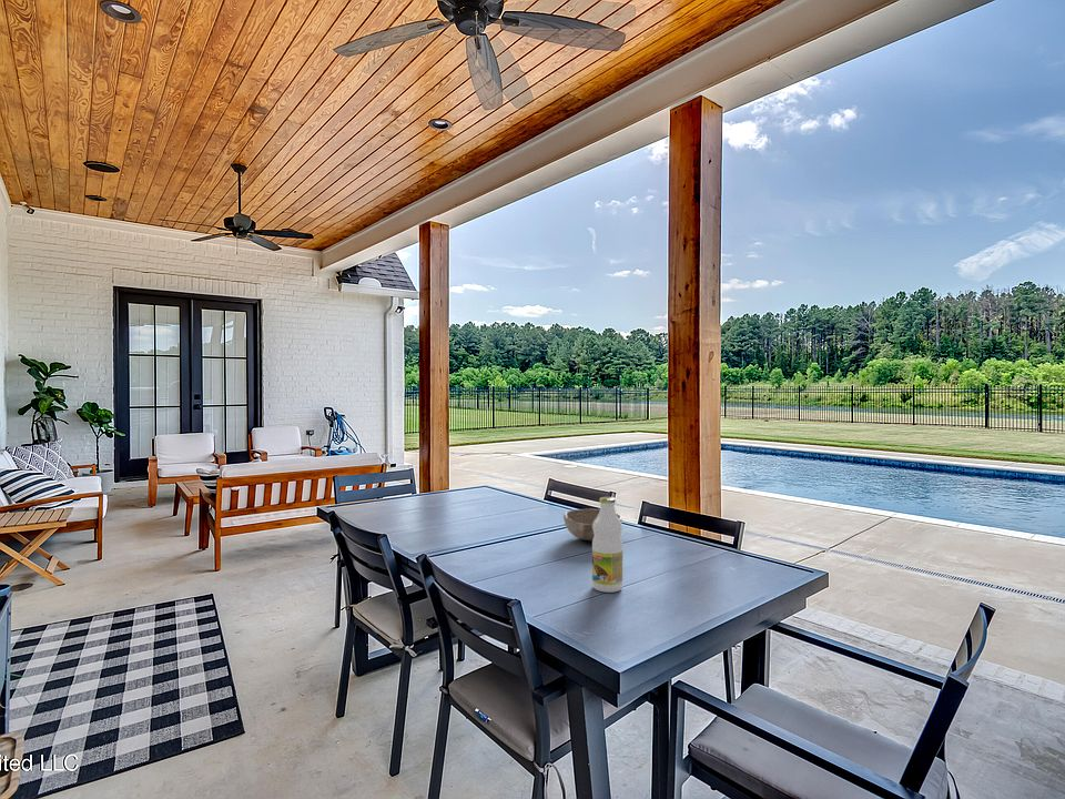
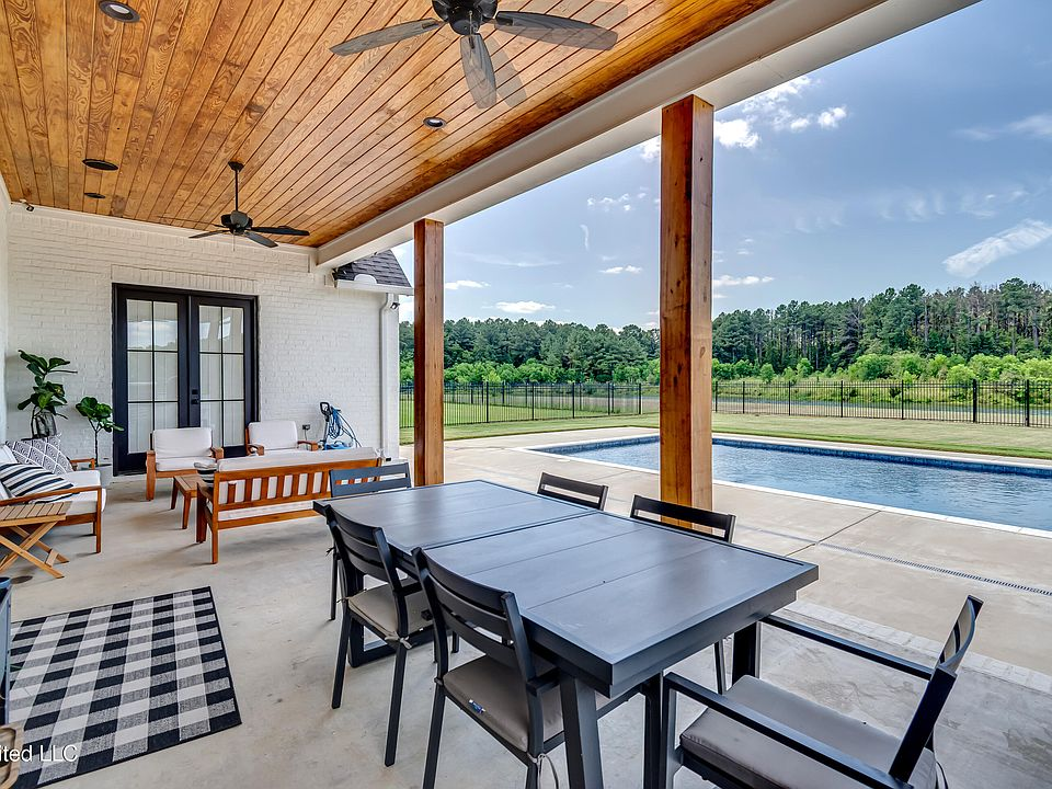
- bowl (591, 527)
- bottle (607, 543)
